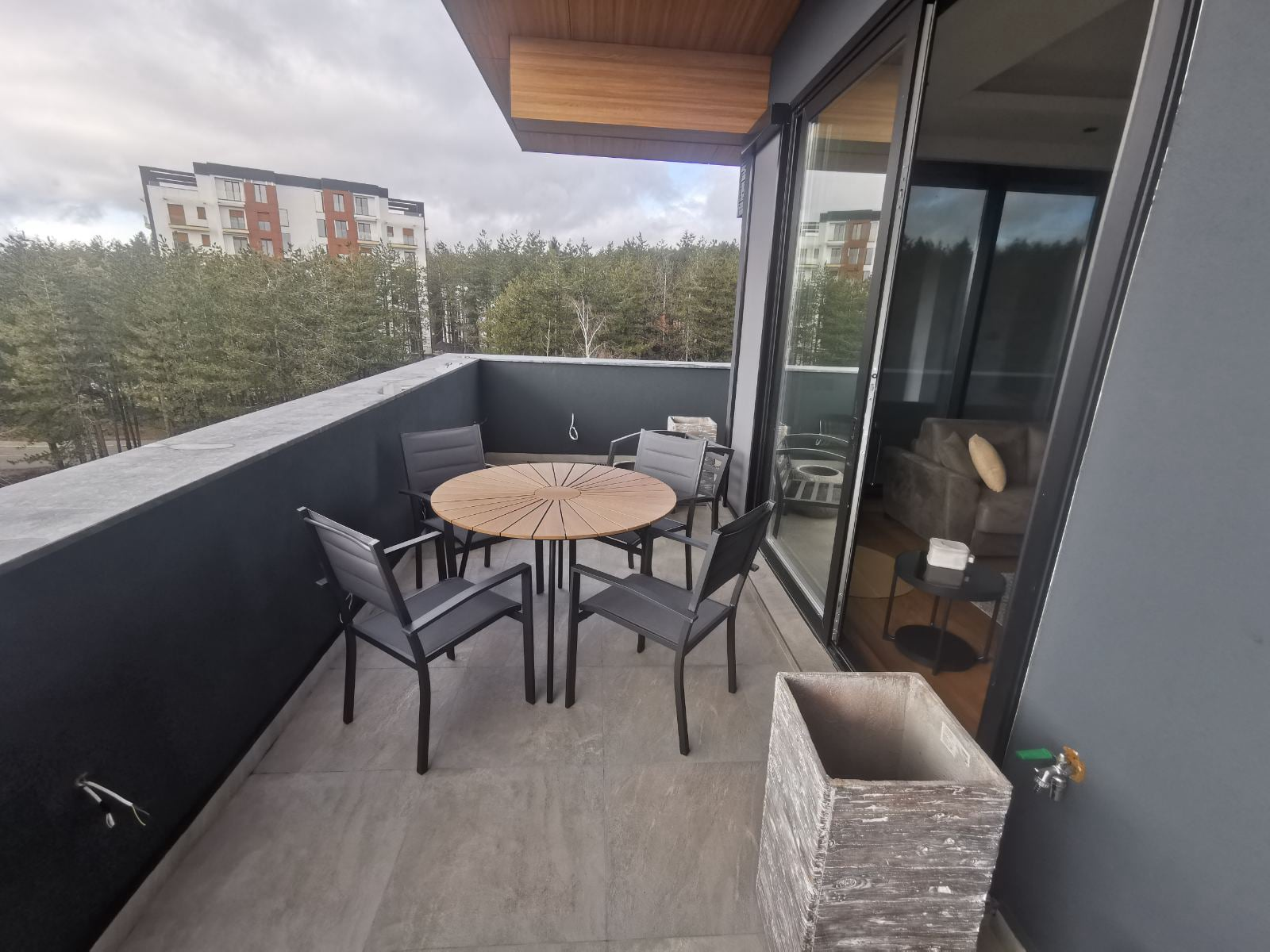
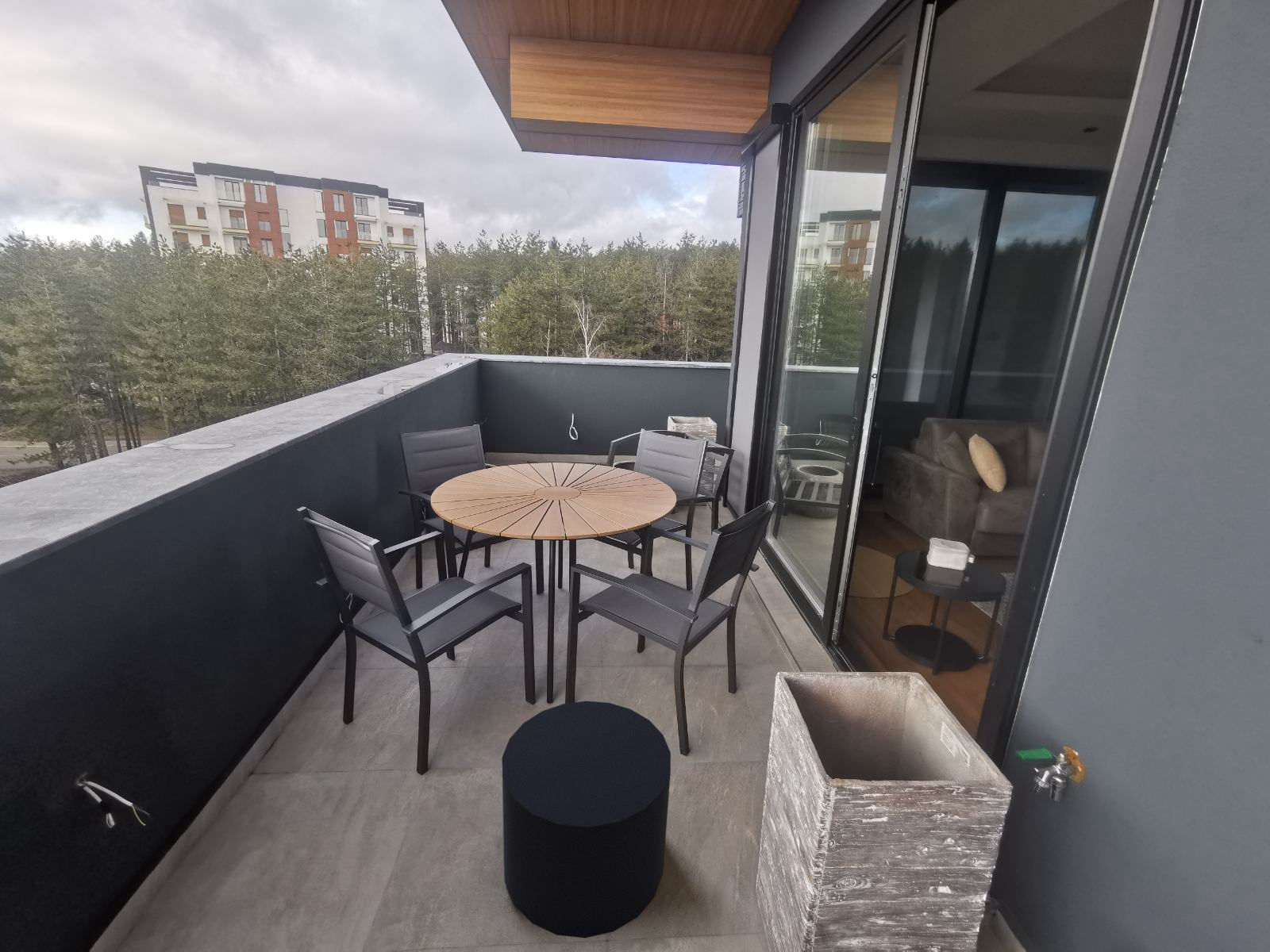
+ stool (586, 806)
